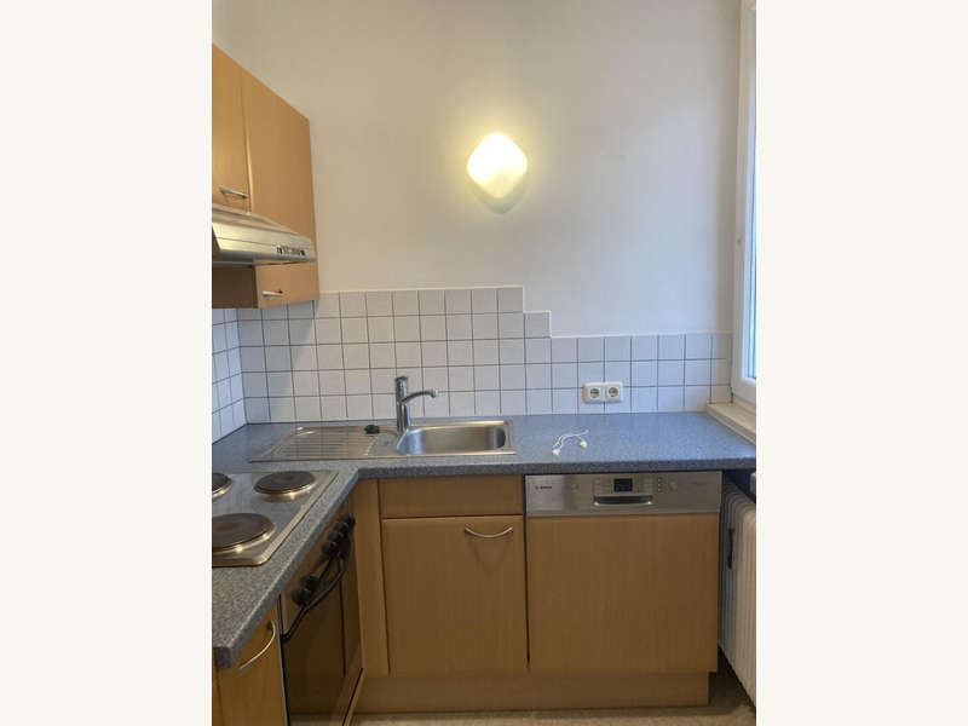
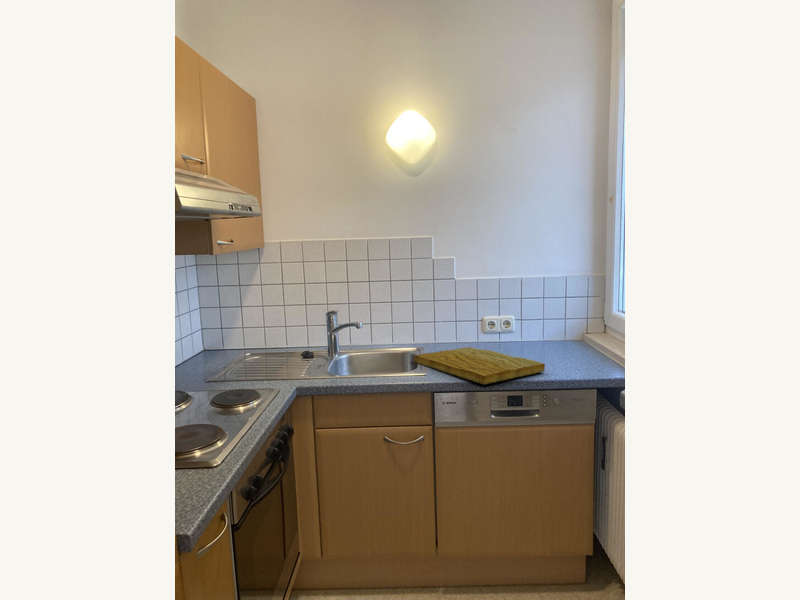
+ cutting board (475, 361)
